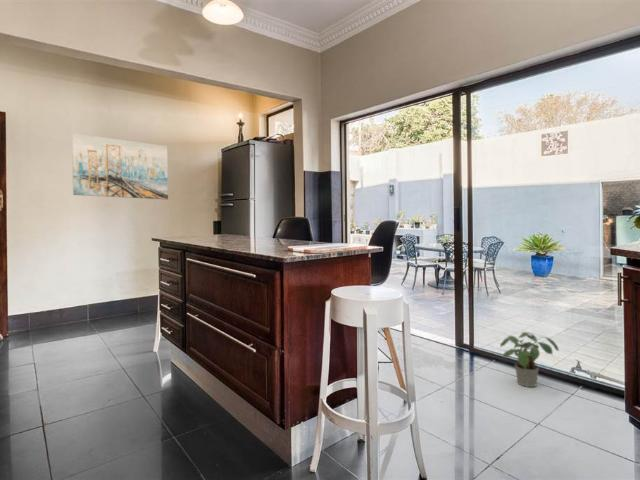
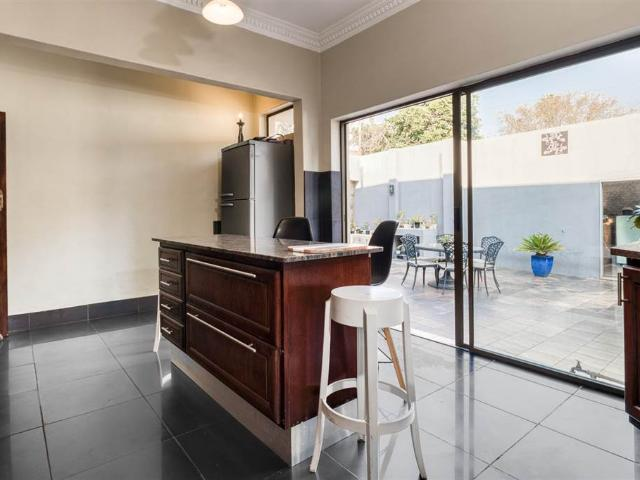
- potted plant (524, 359)
- wall art (123, 168)
